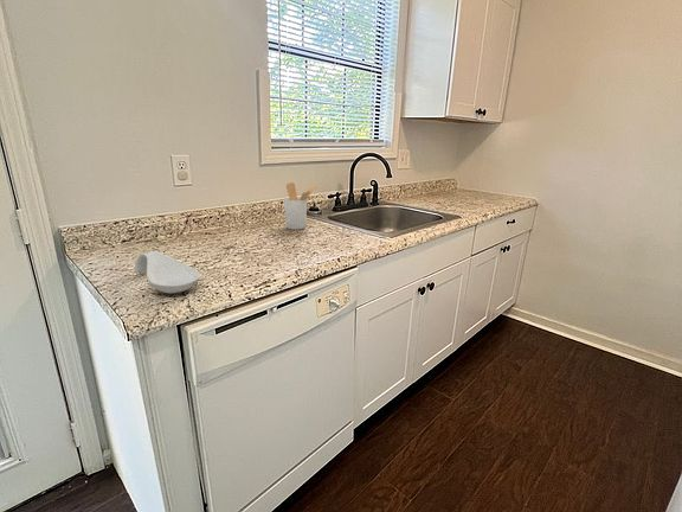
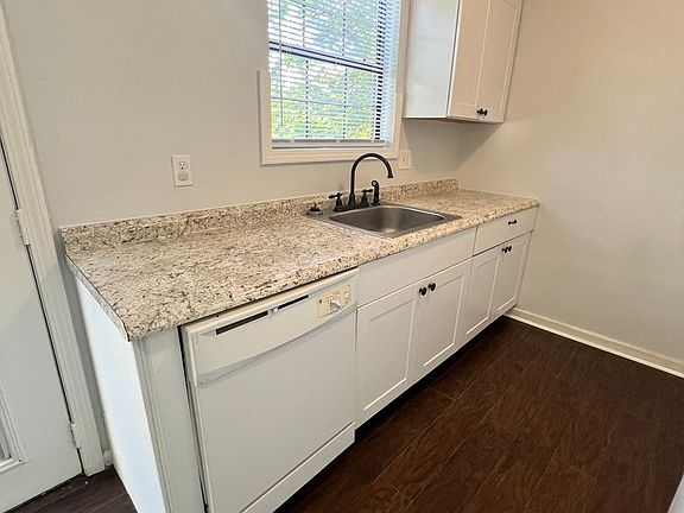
- utensil holder (301, 205)
- spoon rest (162, 270)
